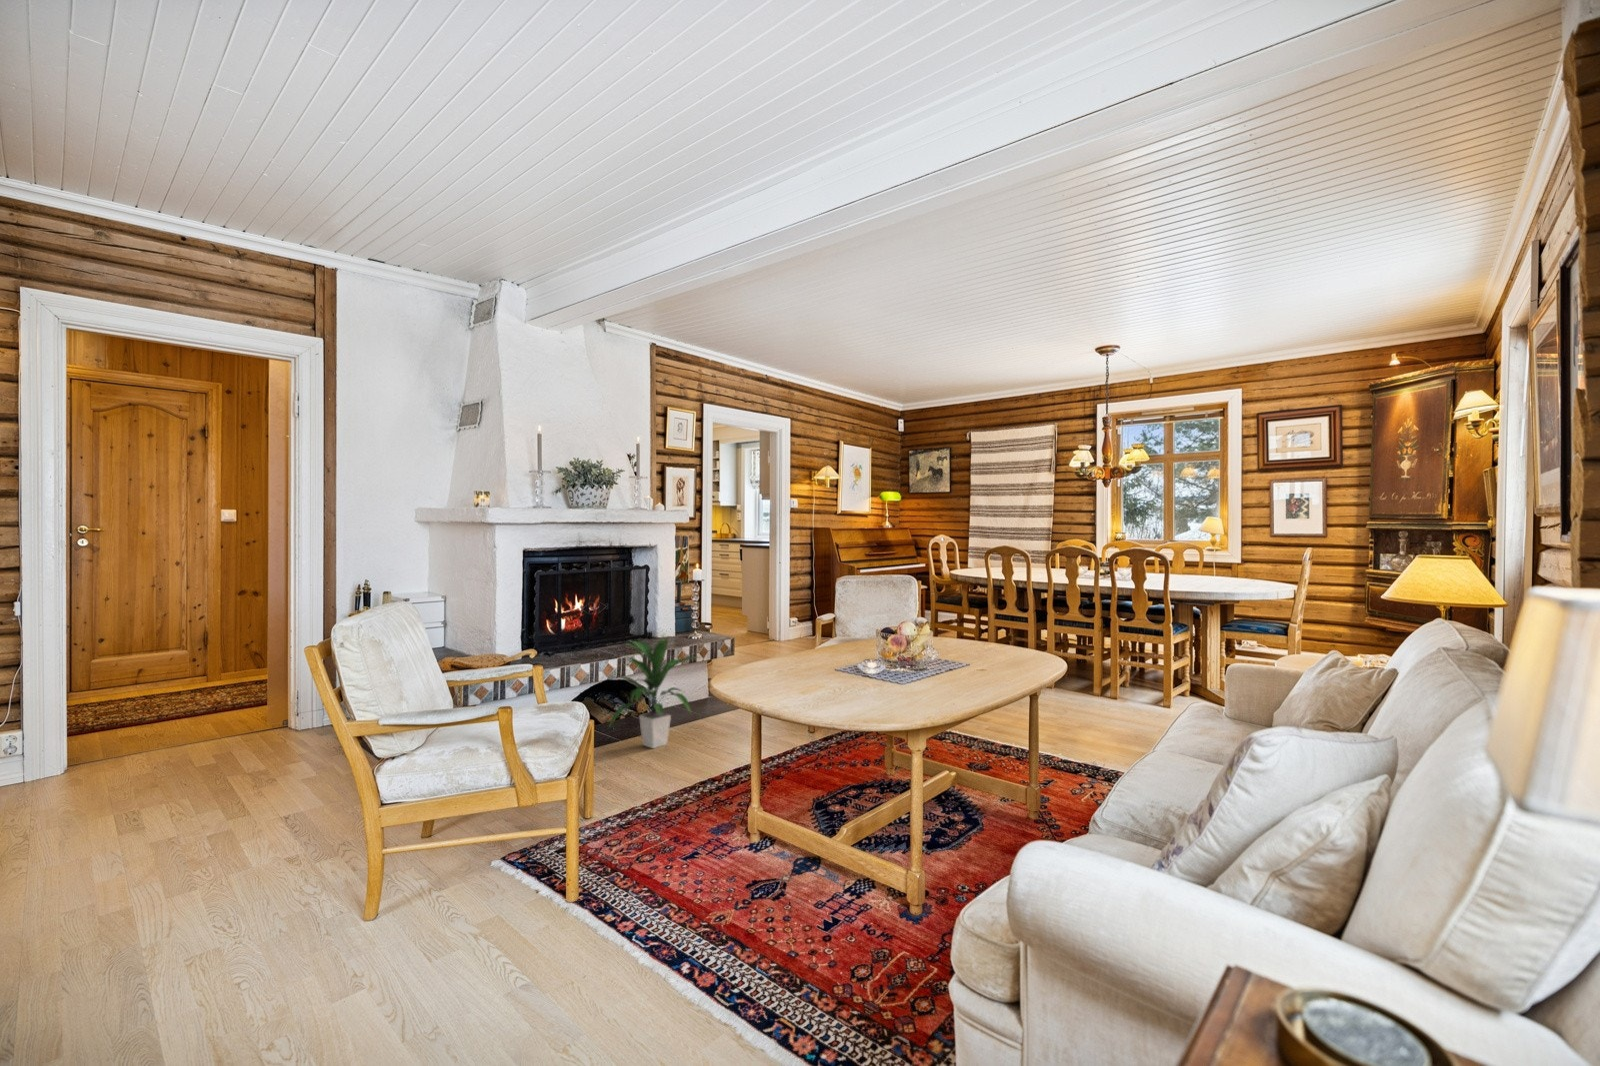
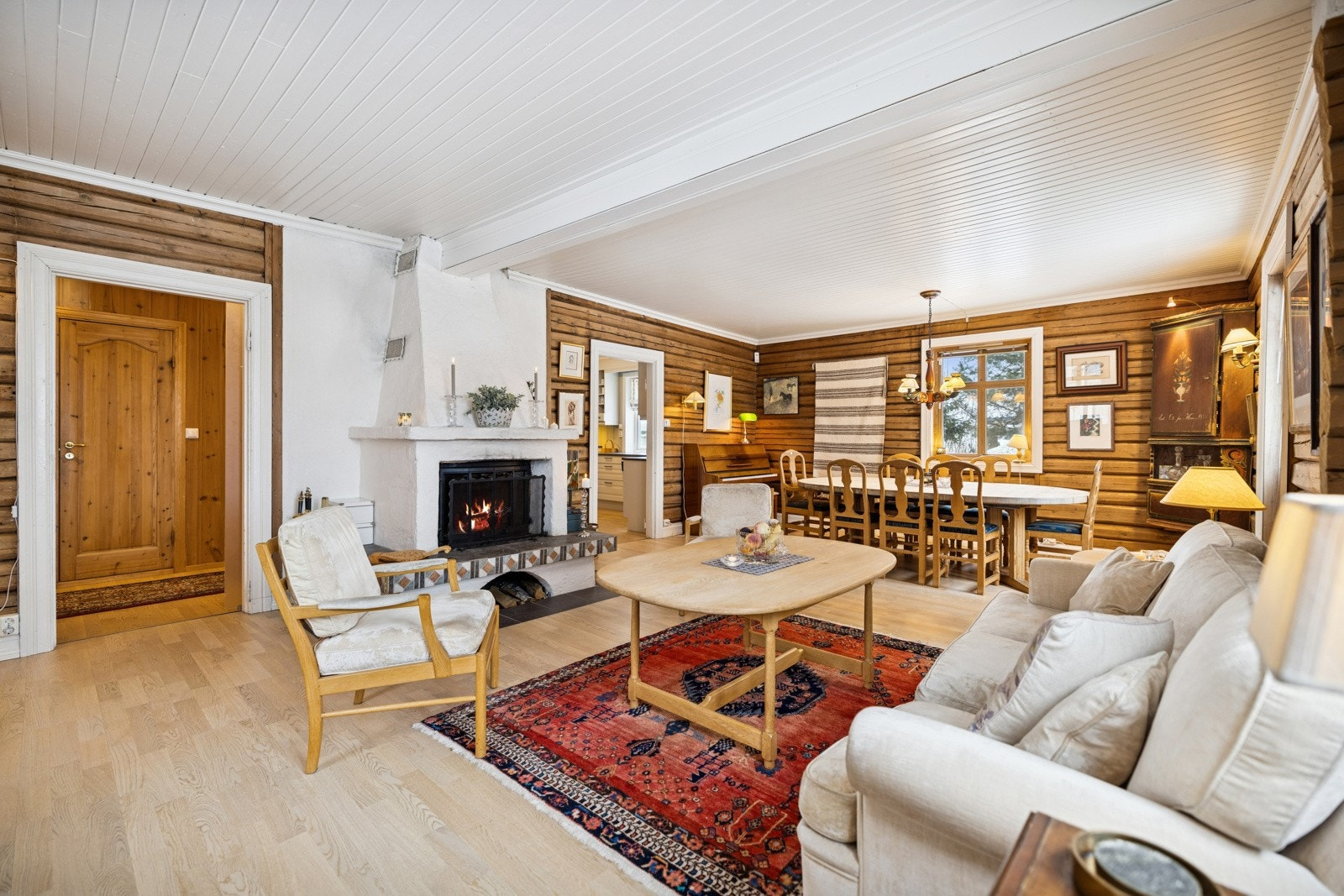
- indoor plant (650, 689)
